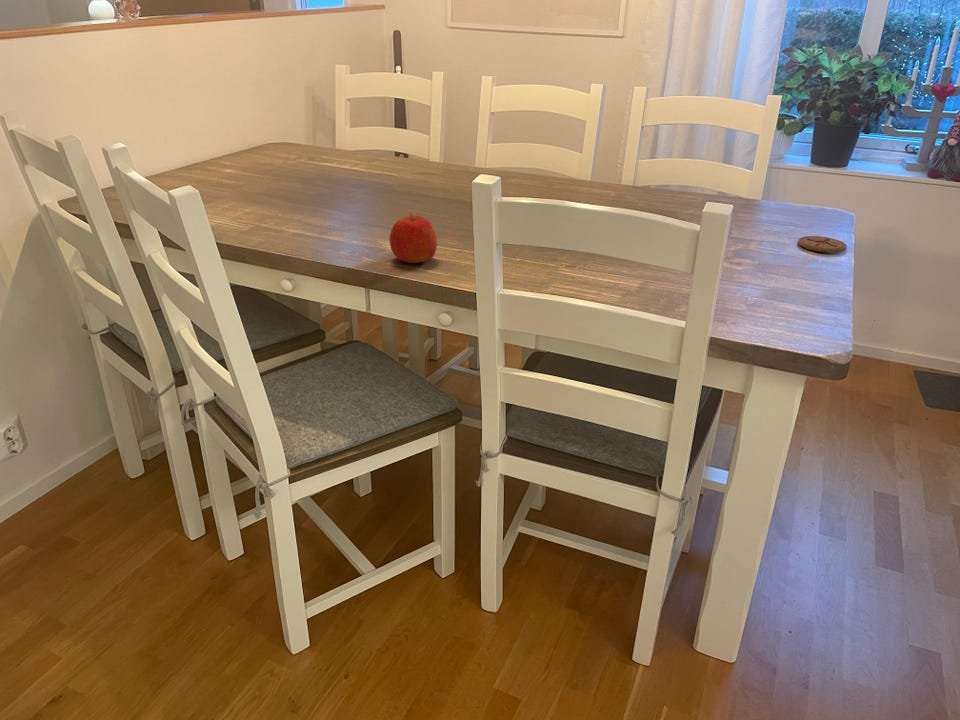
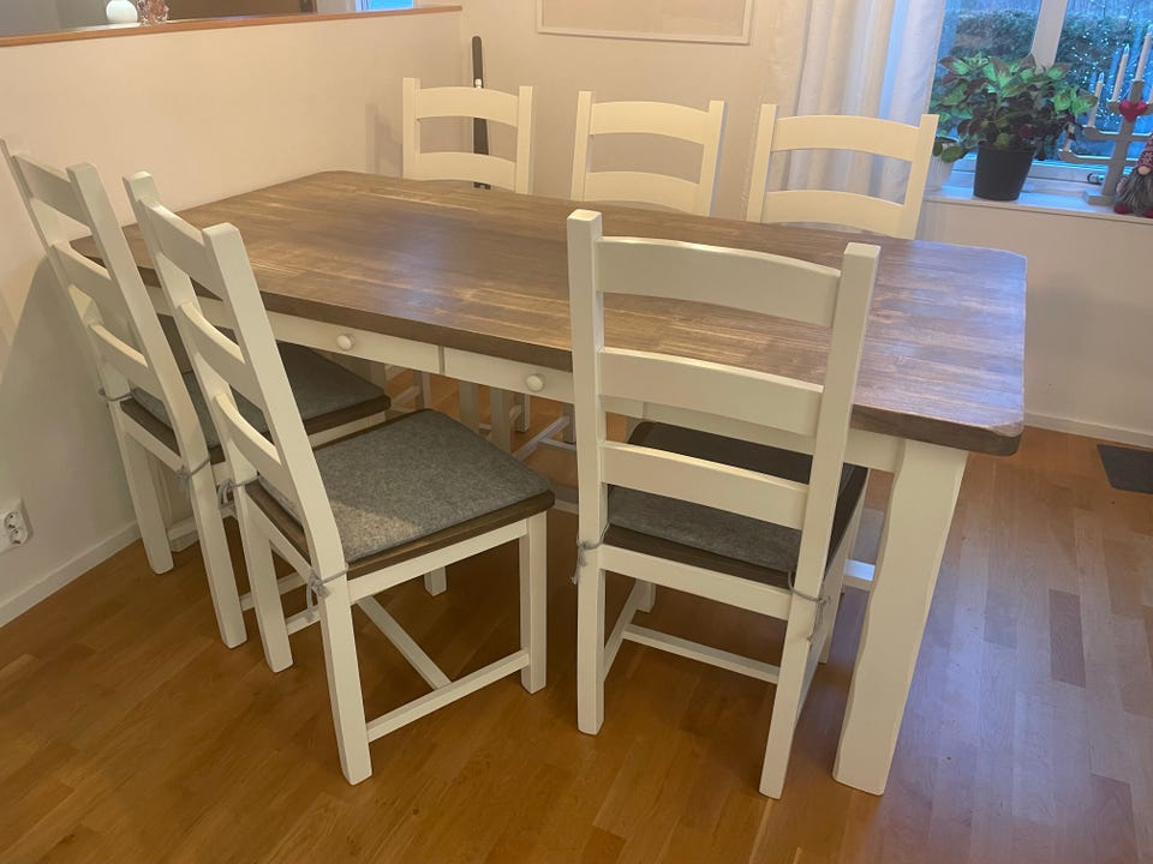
- apple (412, 236)
- coaster (822, 244)
